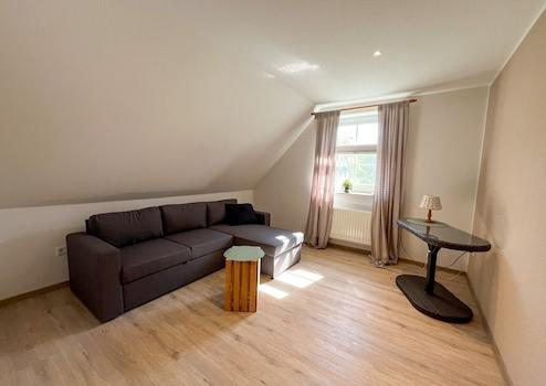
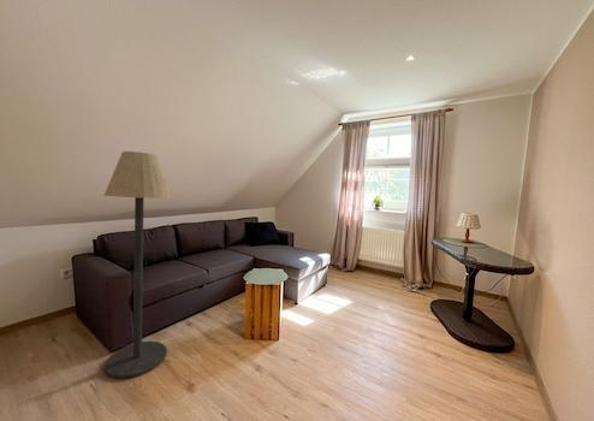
+ floor lamp (138, 259)
